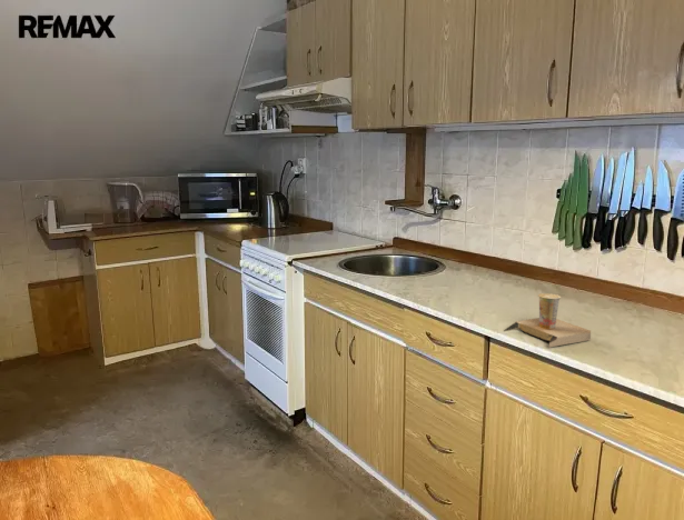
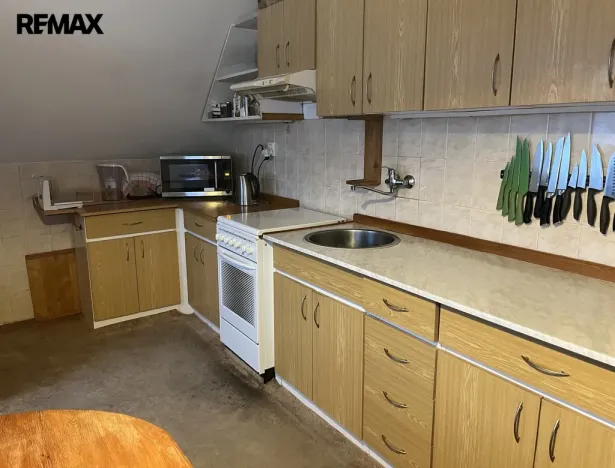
- cup (546, 316)
